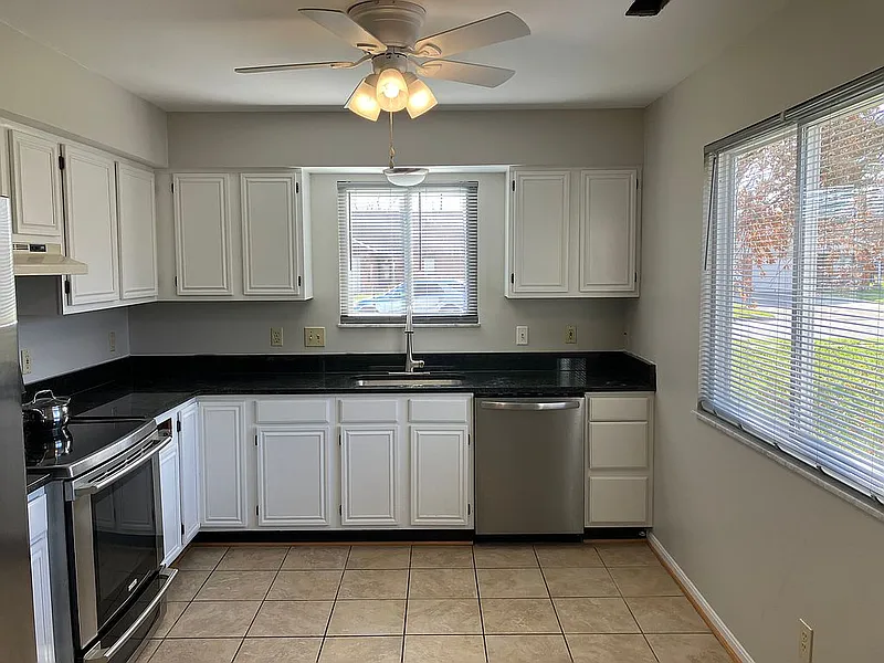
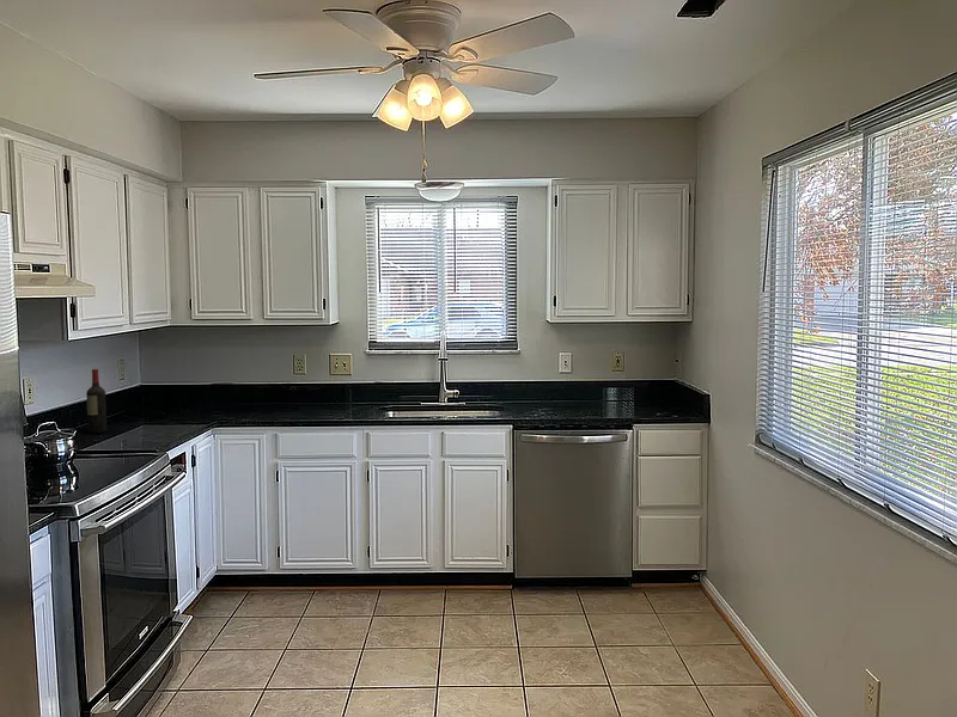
+ wine bottle (96, 400)
